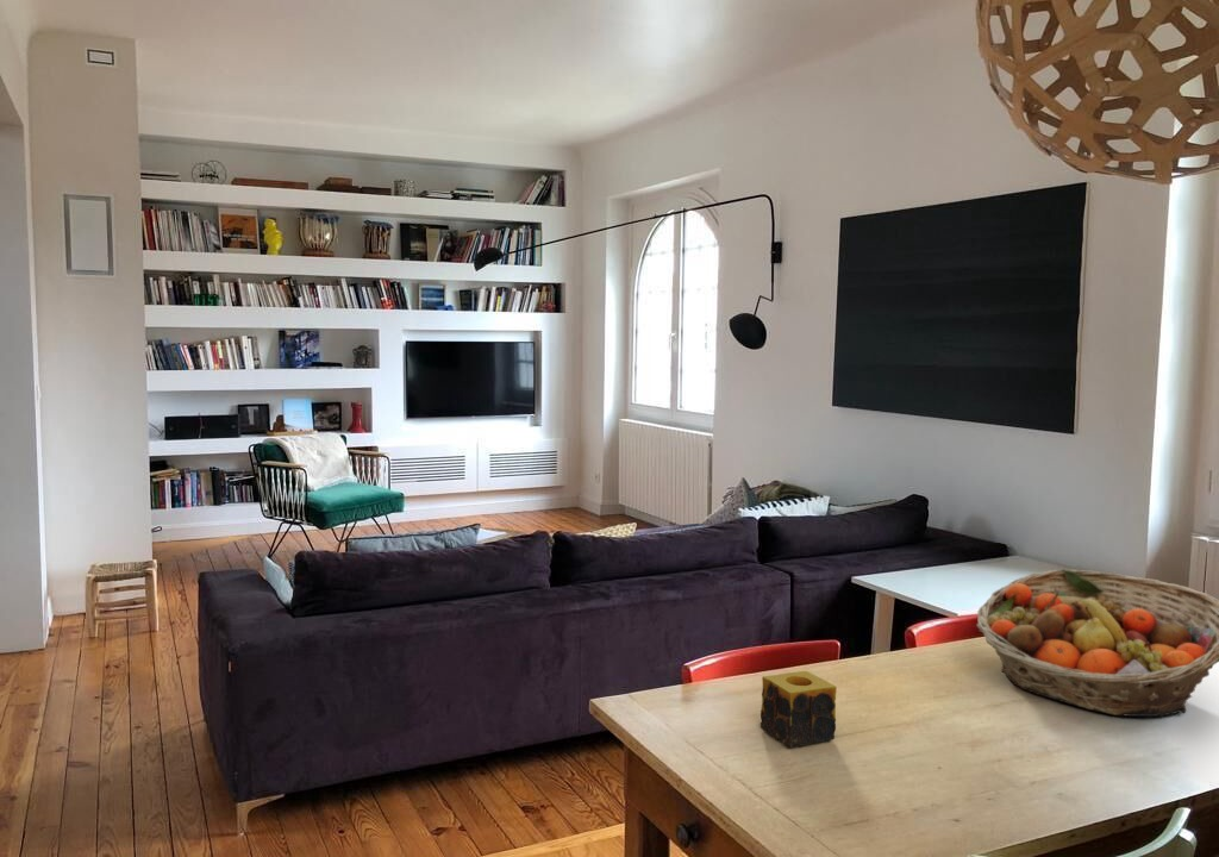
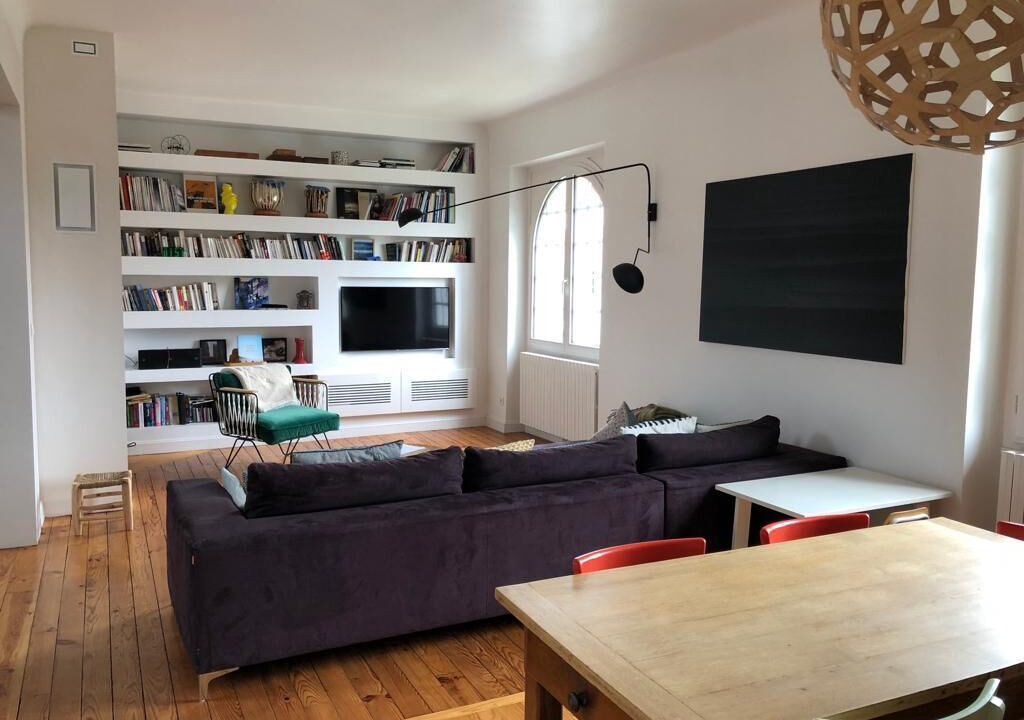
- candle (798, 707)
- fruit basket (1098, 638)
